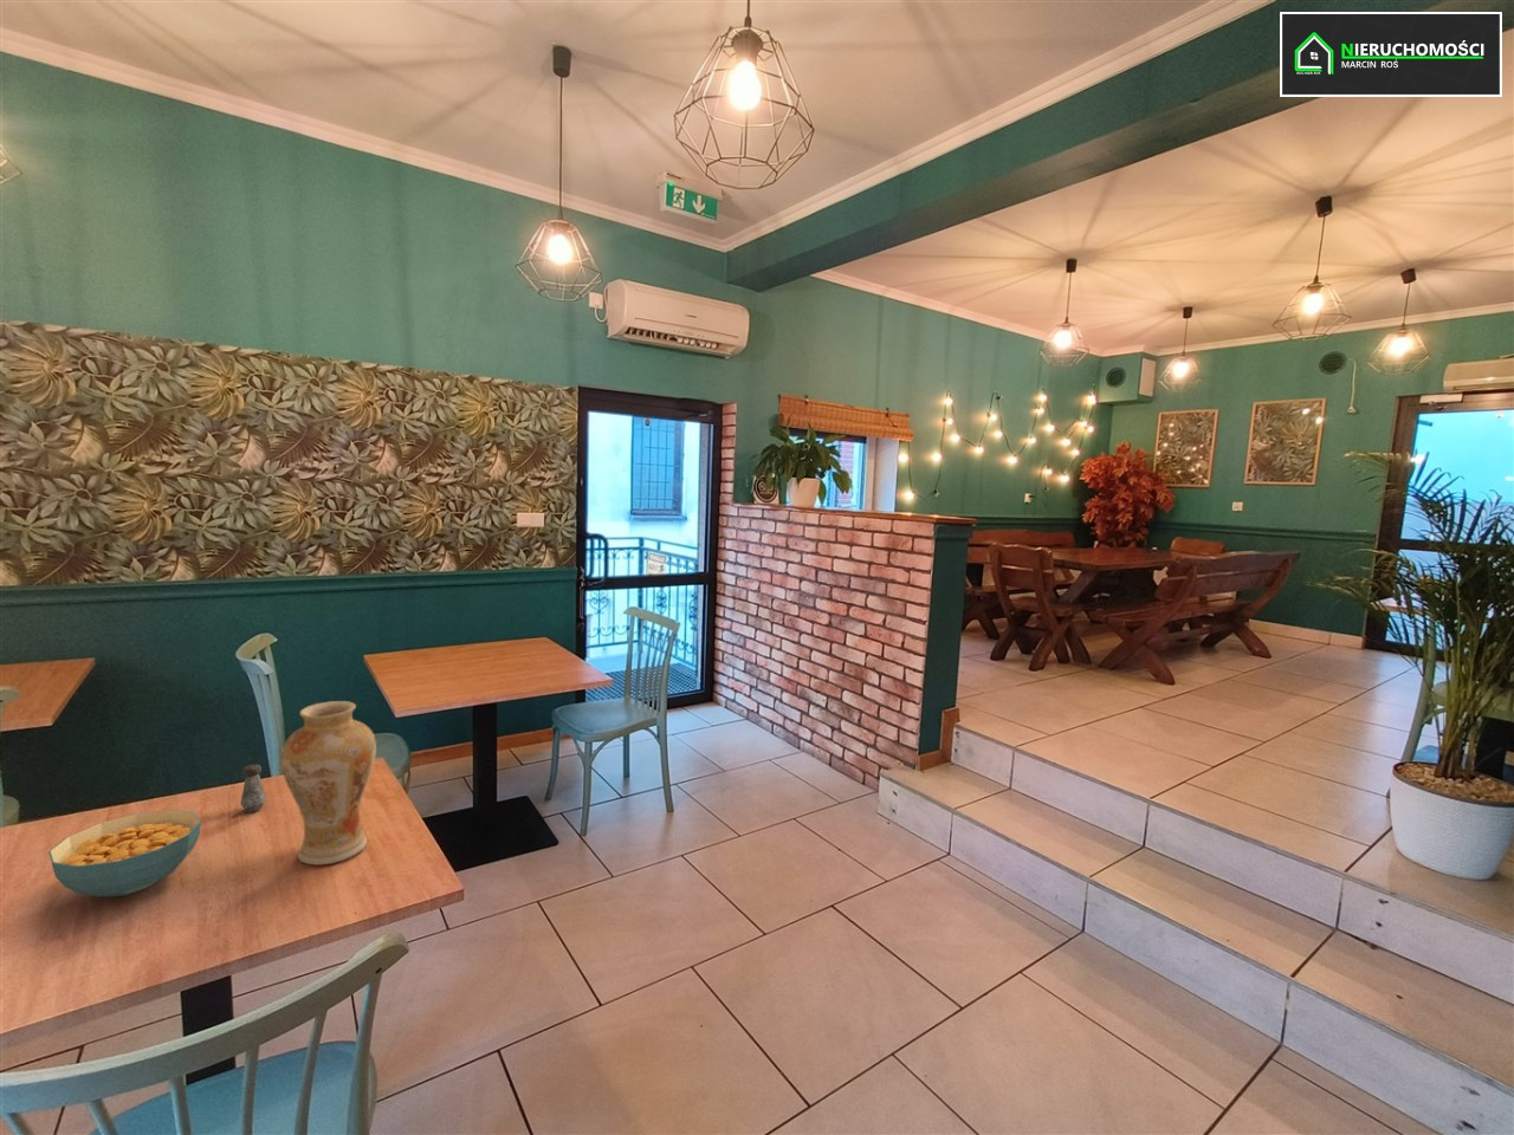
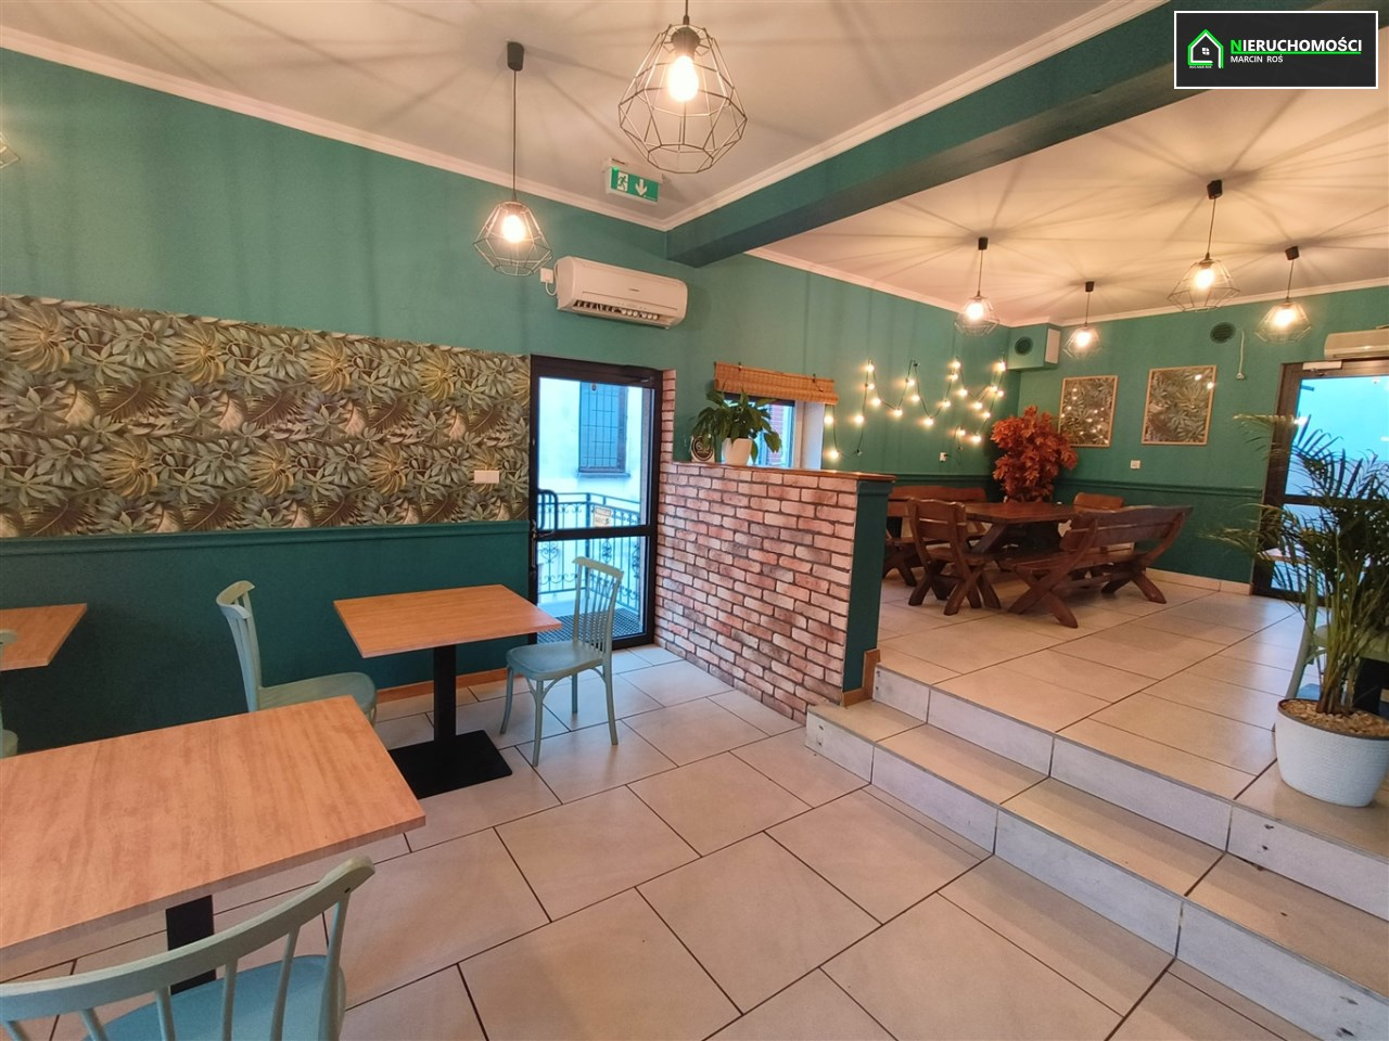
- cereal bowl (130, 861)
- vase (330, 780)
- salt shaker (252, 787)
